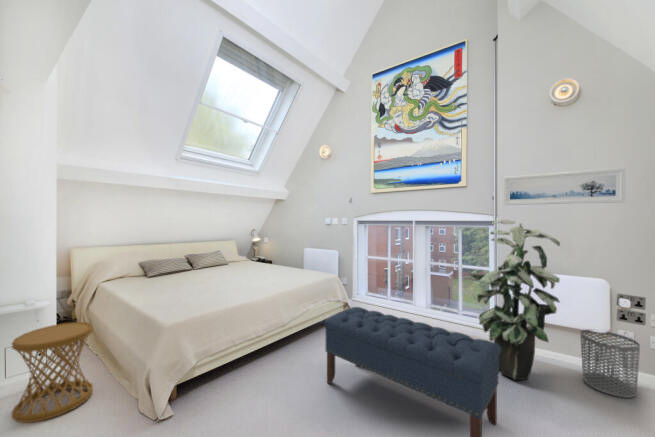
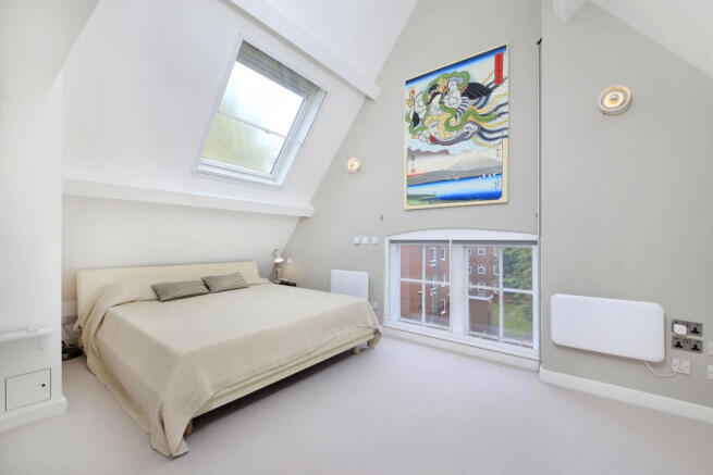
- side table (55, 367)
- bench (402, 363)
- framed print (558, 188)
- indoor plant (513, 295)
- waste bin (608, 362)
